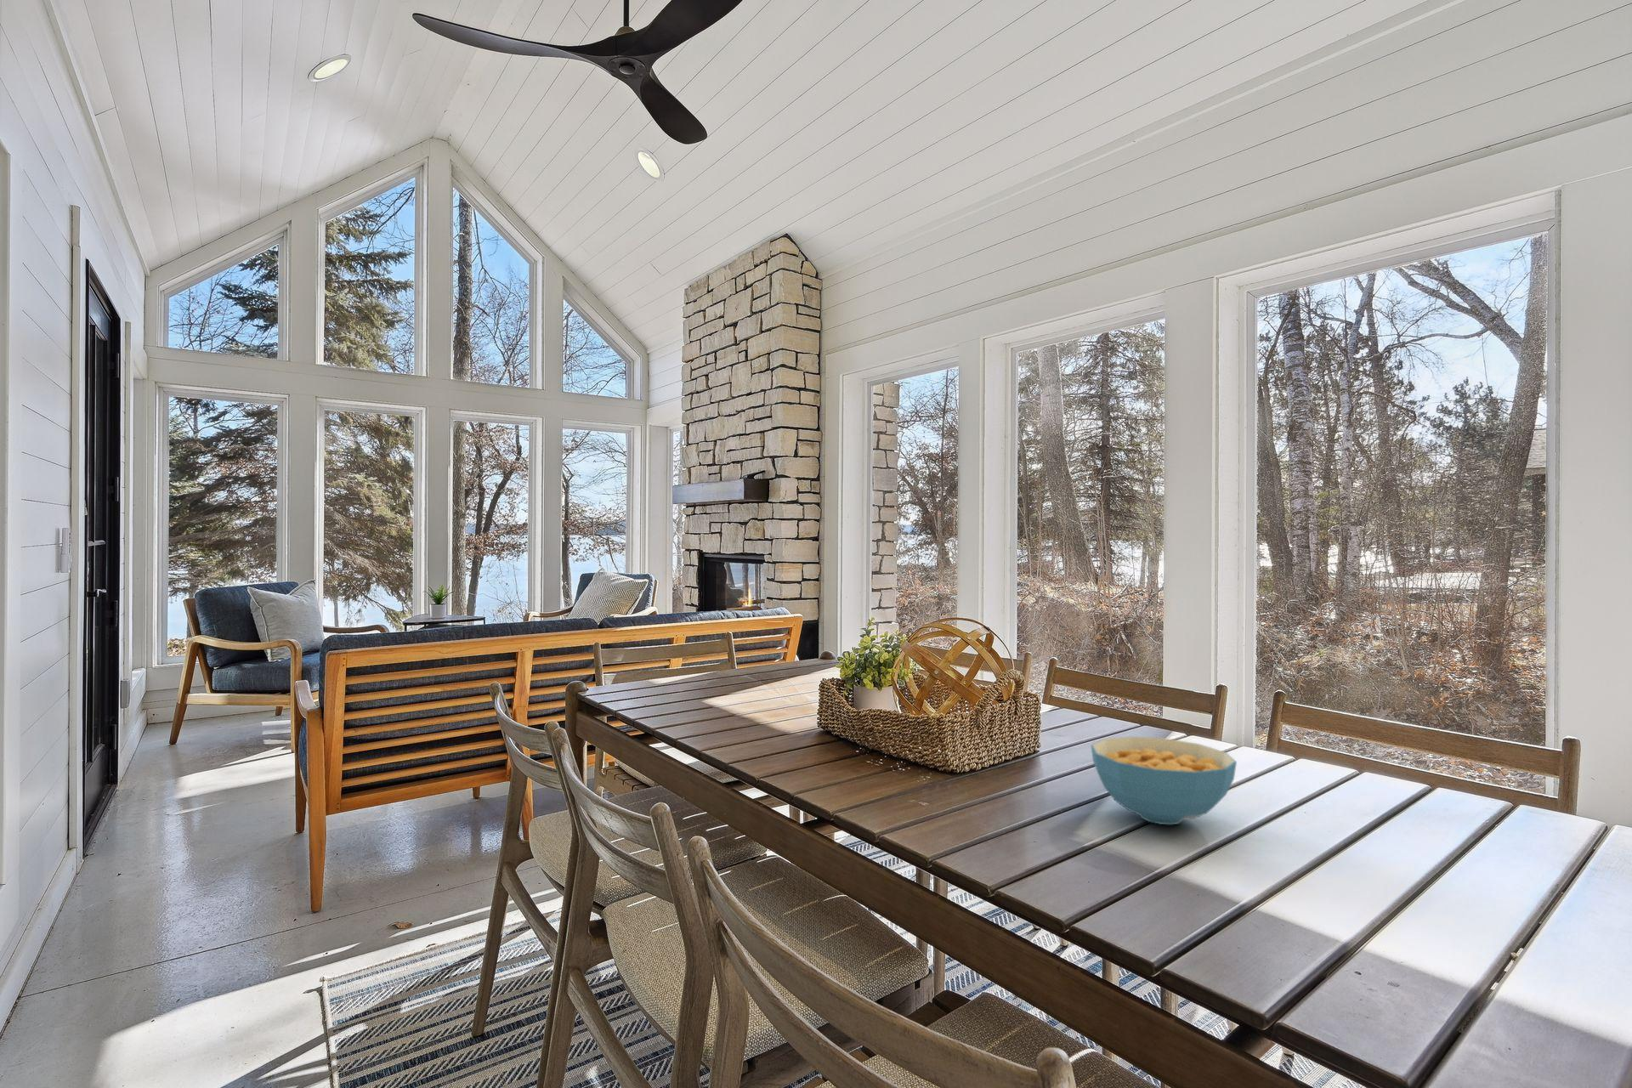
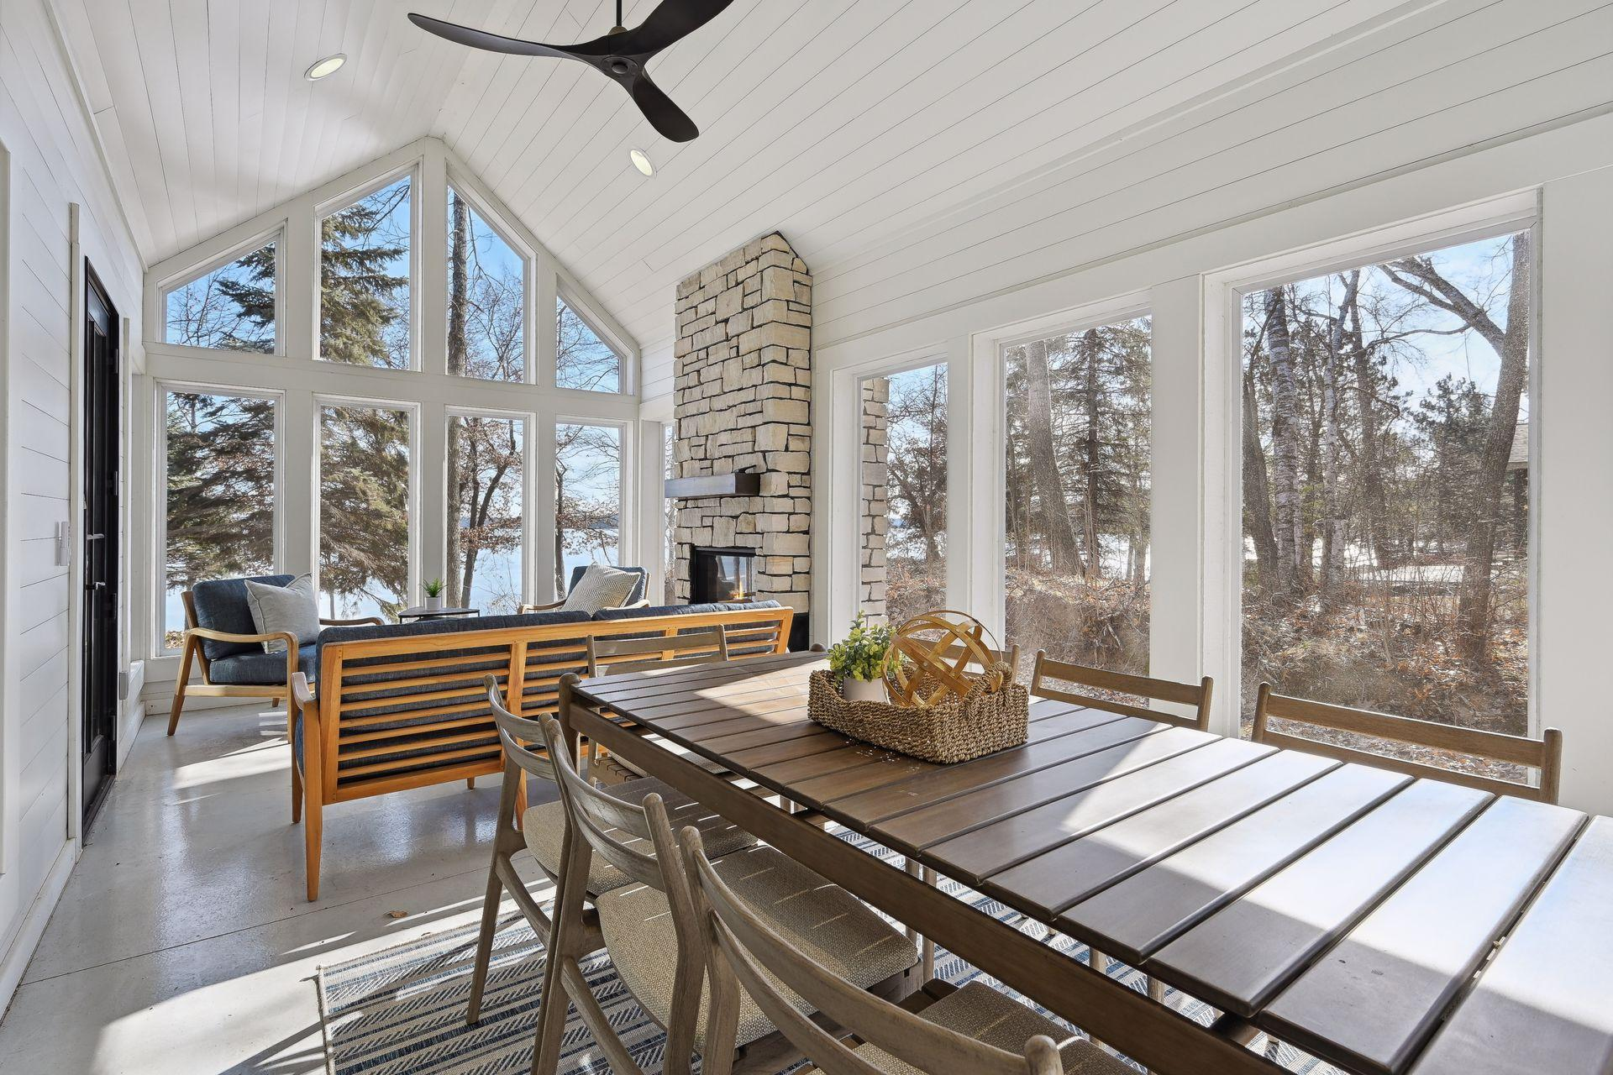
- cereal bowl (1160, 784)
